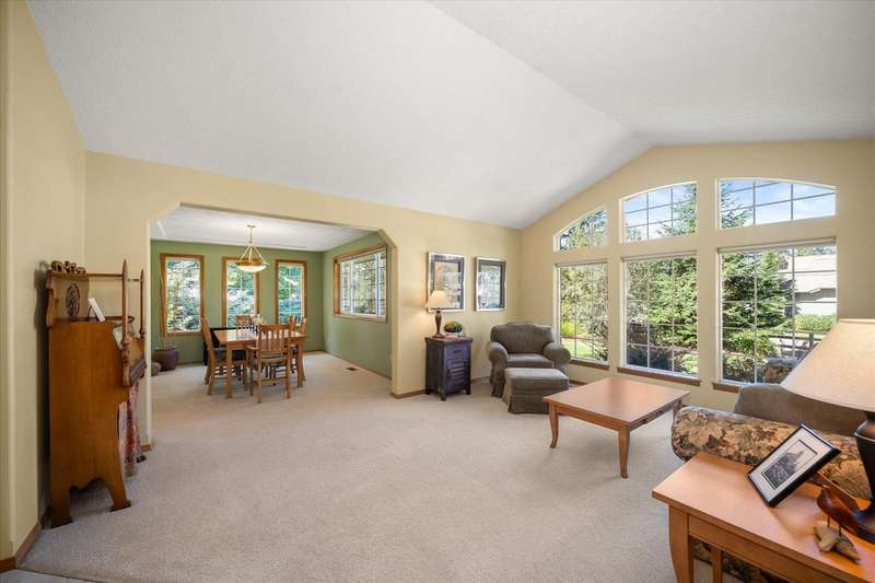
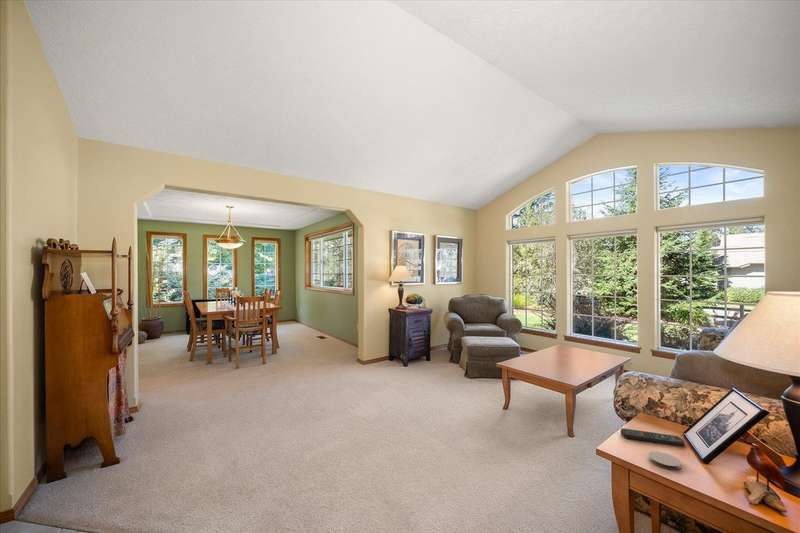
+ remote control (651, 436)
+ coaster (664, 460)
